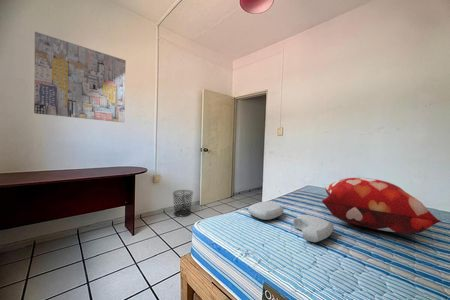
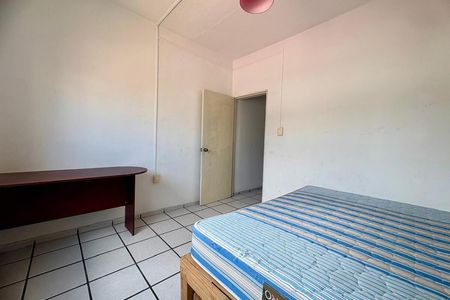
- wall art (85, 83)
- cushion (281, 213)
- decorative pillow (367, 200)
- waste bin (182, 203)
